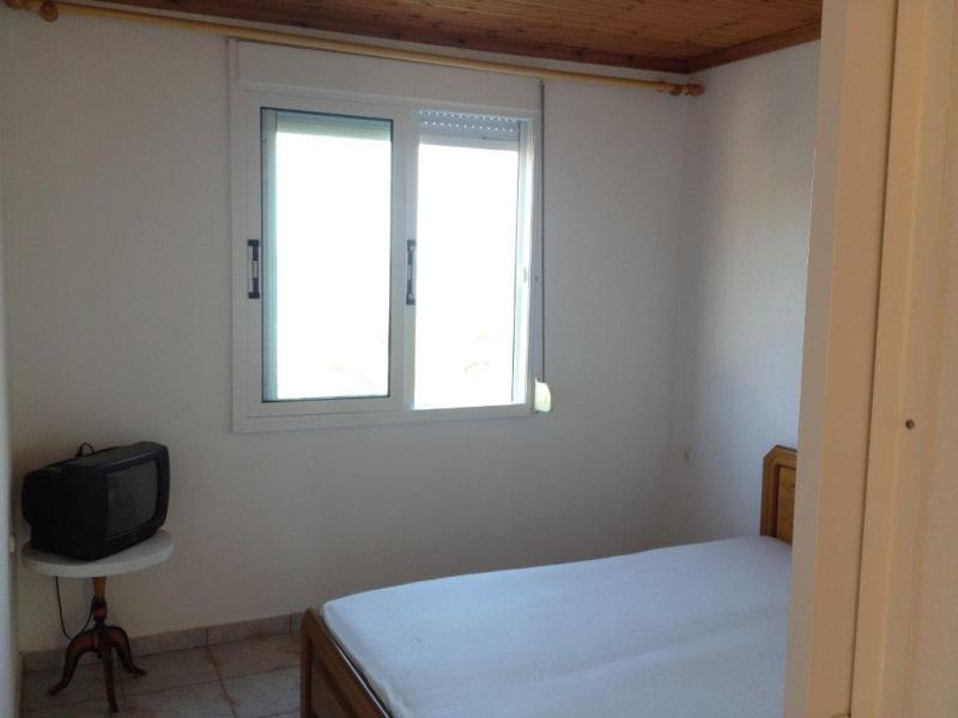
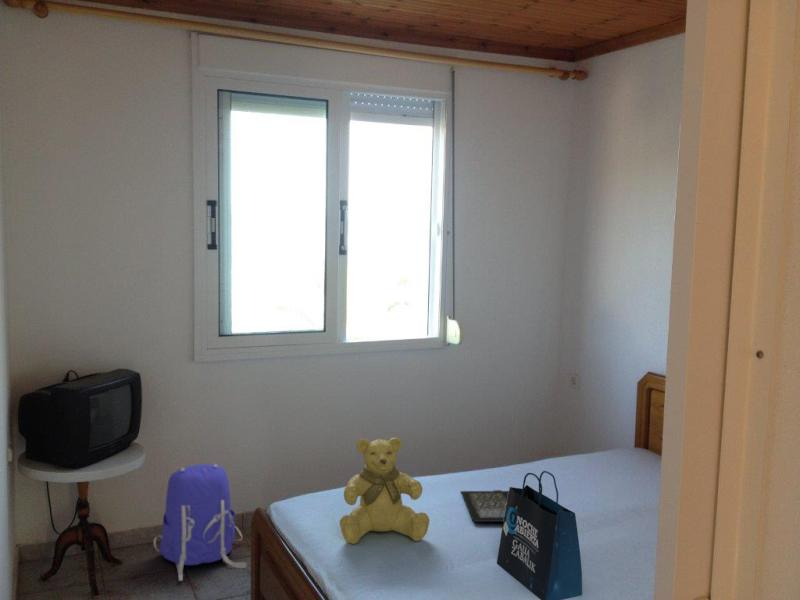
+ teddy bear (384, 487)
+ backpack (202, 513)
+ tote bag (539, 526)
+ clutch bag (495, 506)
